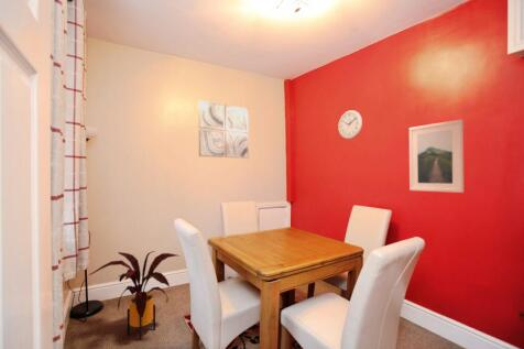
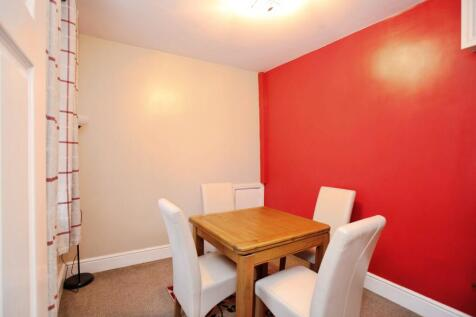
- wall art (225, 130)
- wall clock (349, 124)
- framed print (434, 157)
- house plant (137, 294)
